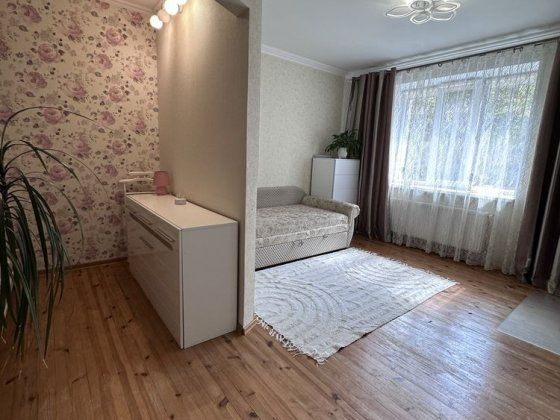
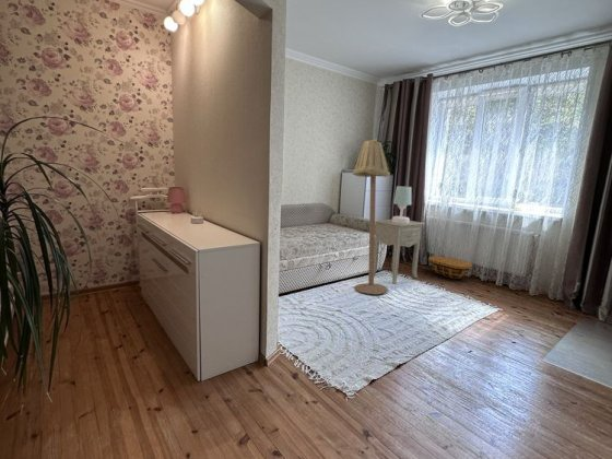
+ floor lamp (369, 215)
+ table lamp (402, 204)
+ nightstand (397, 249)
+ basket (448, 268)
